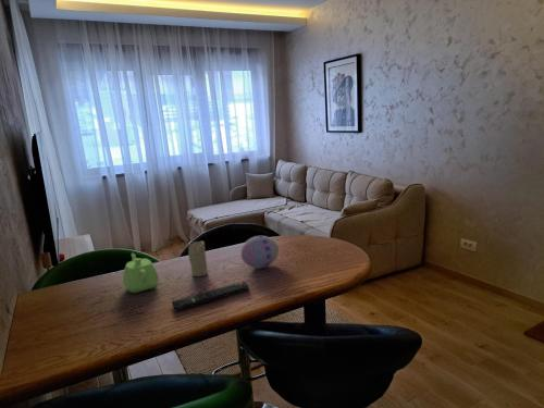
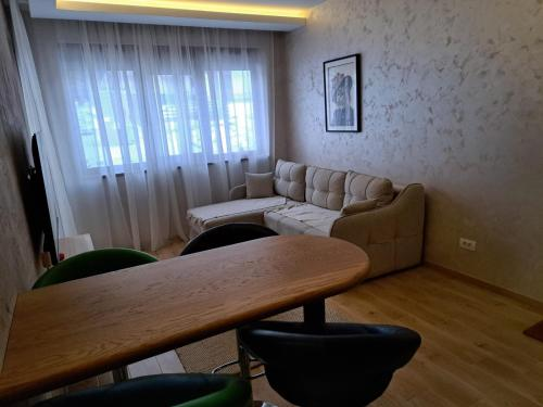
- remote control (212, 295)
- candle (197, 258)
- decorative egg (260, 251)
- teapot (139, 272)
